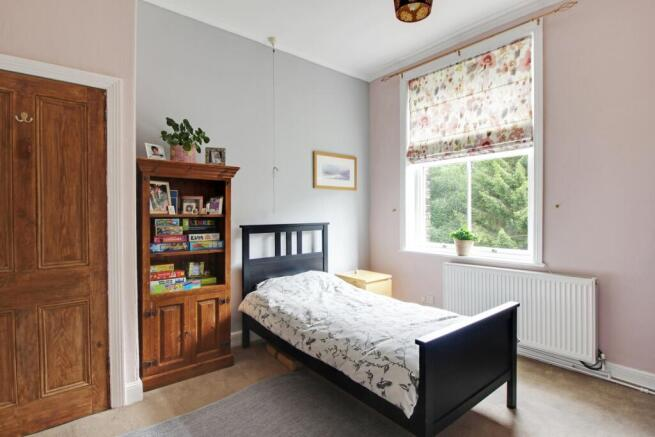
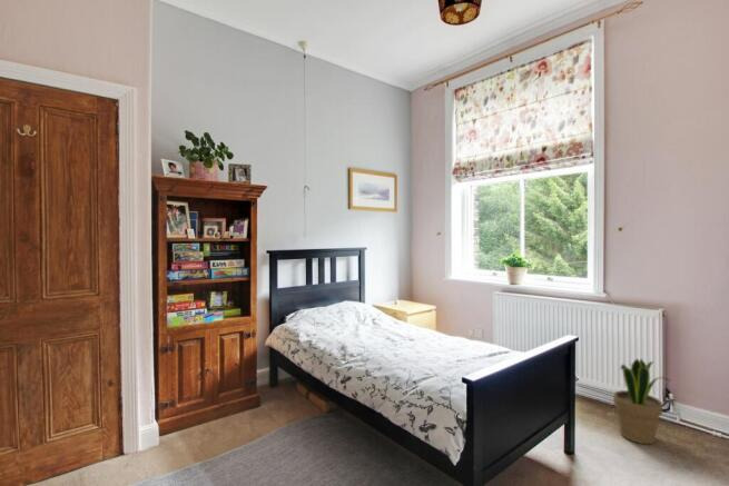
+ potted plant (640, 398)
